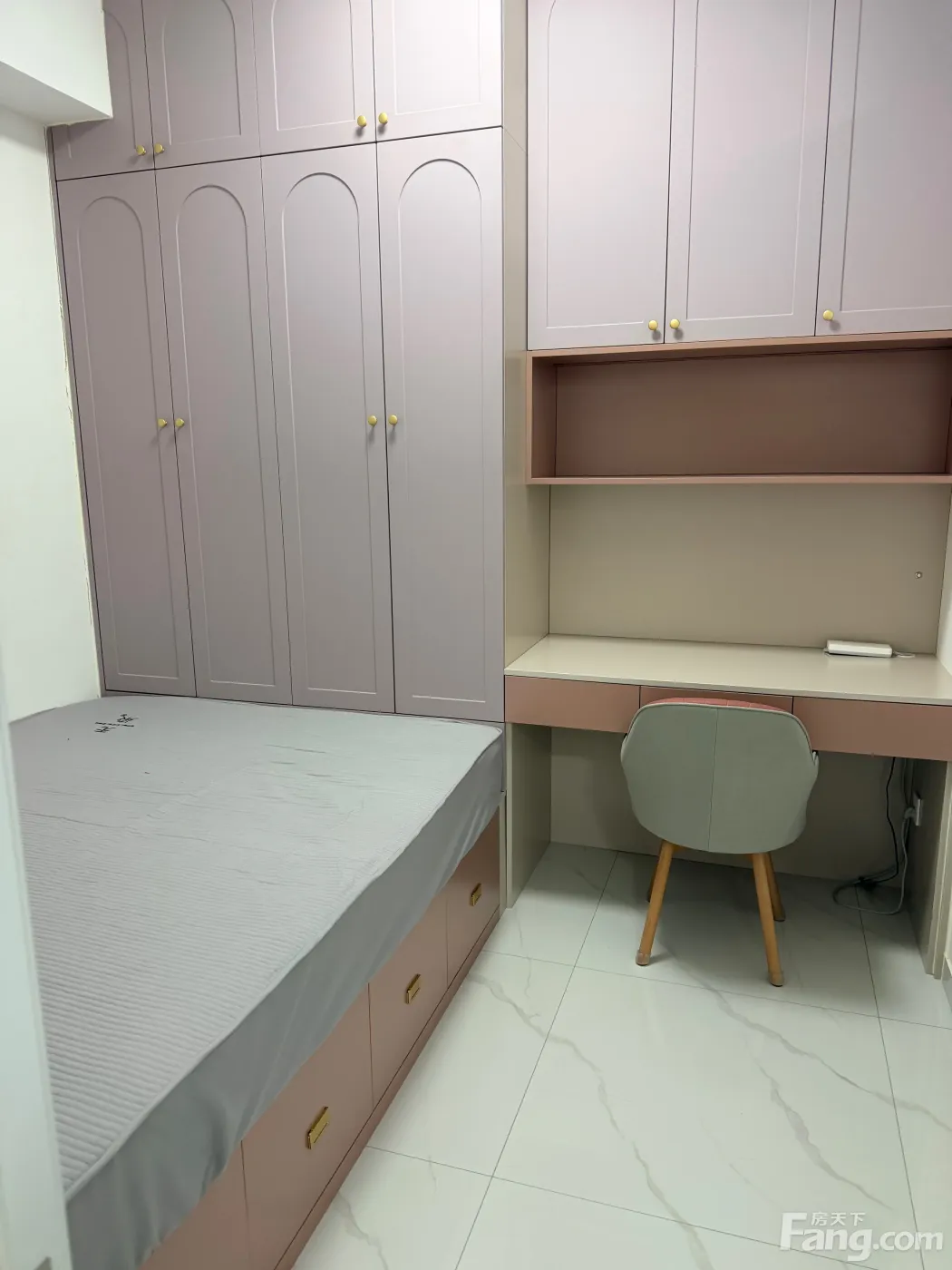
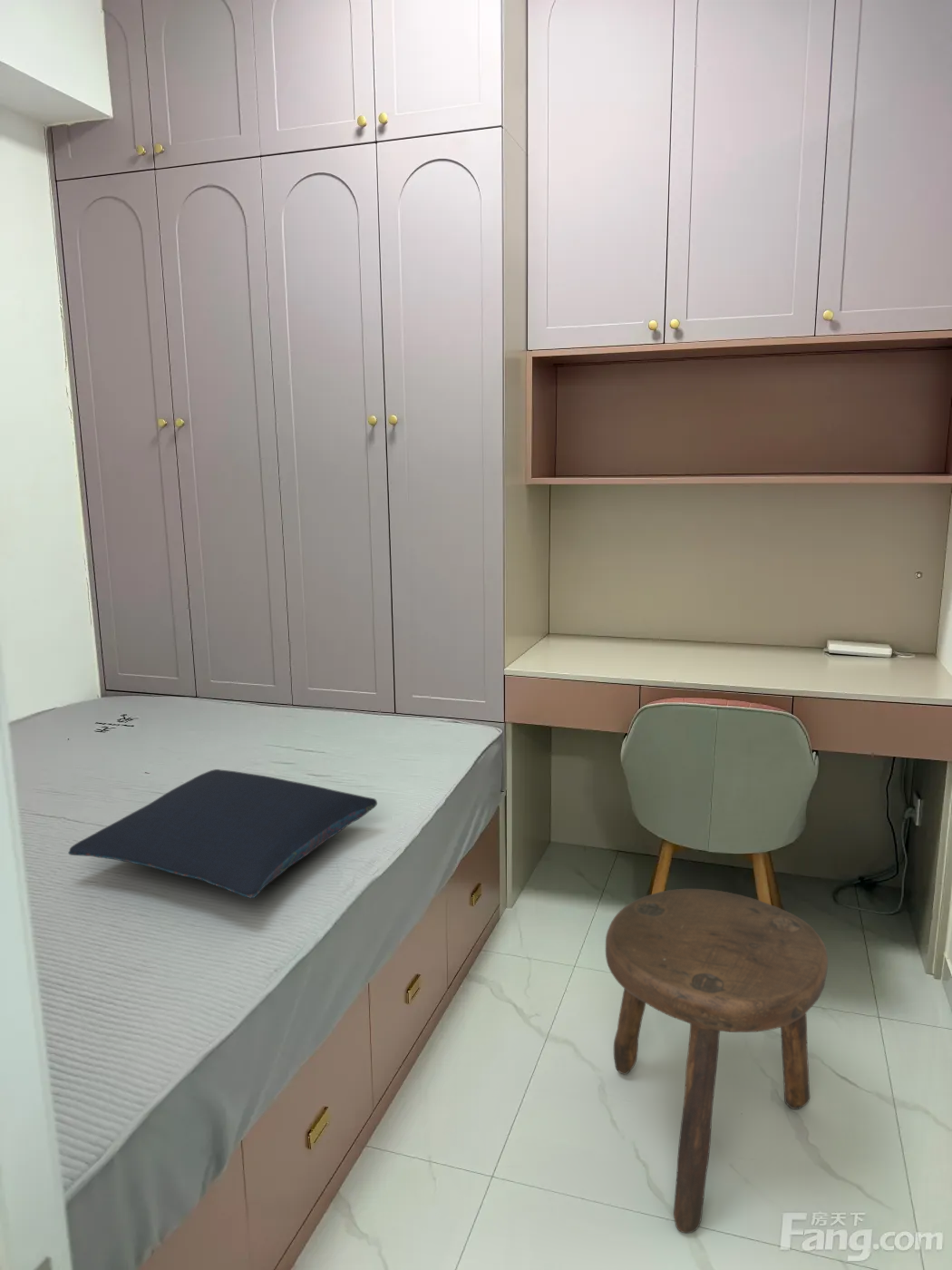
+ pillow (232, 825)
+ stool (703, 1042)
